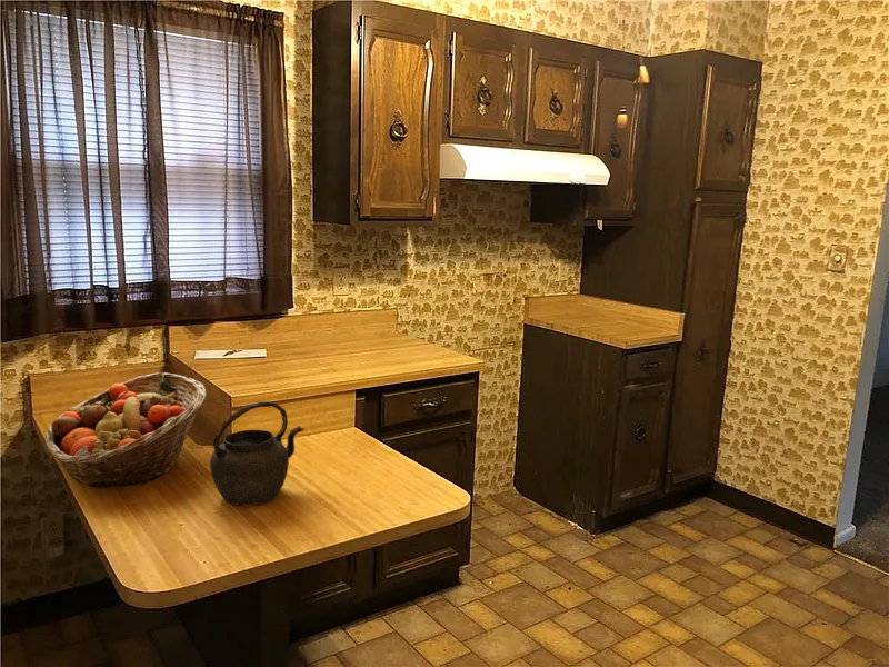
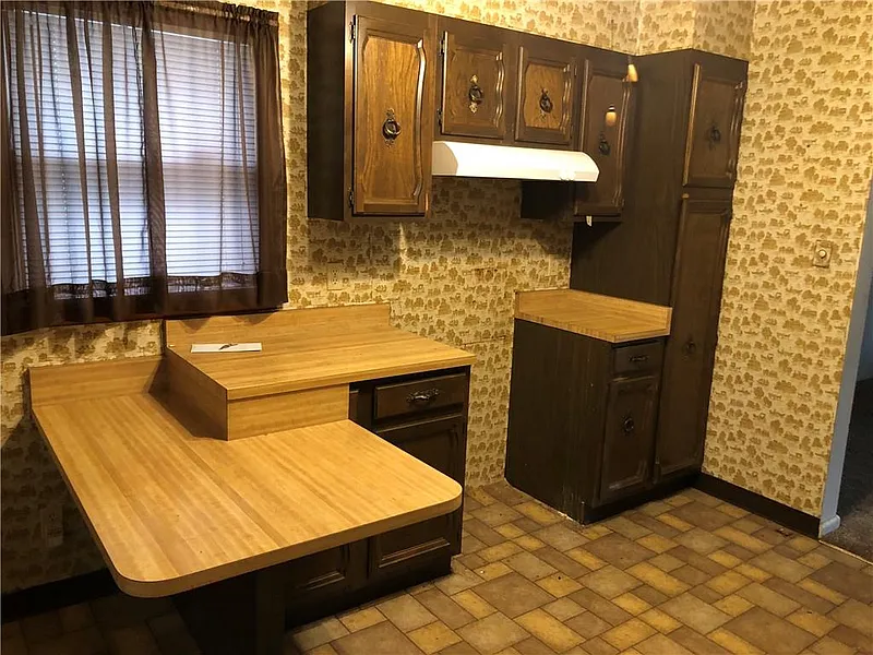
- kettle (260, 446)
- fruit basket (128, 426)
